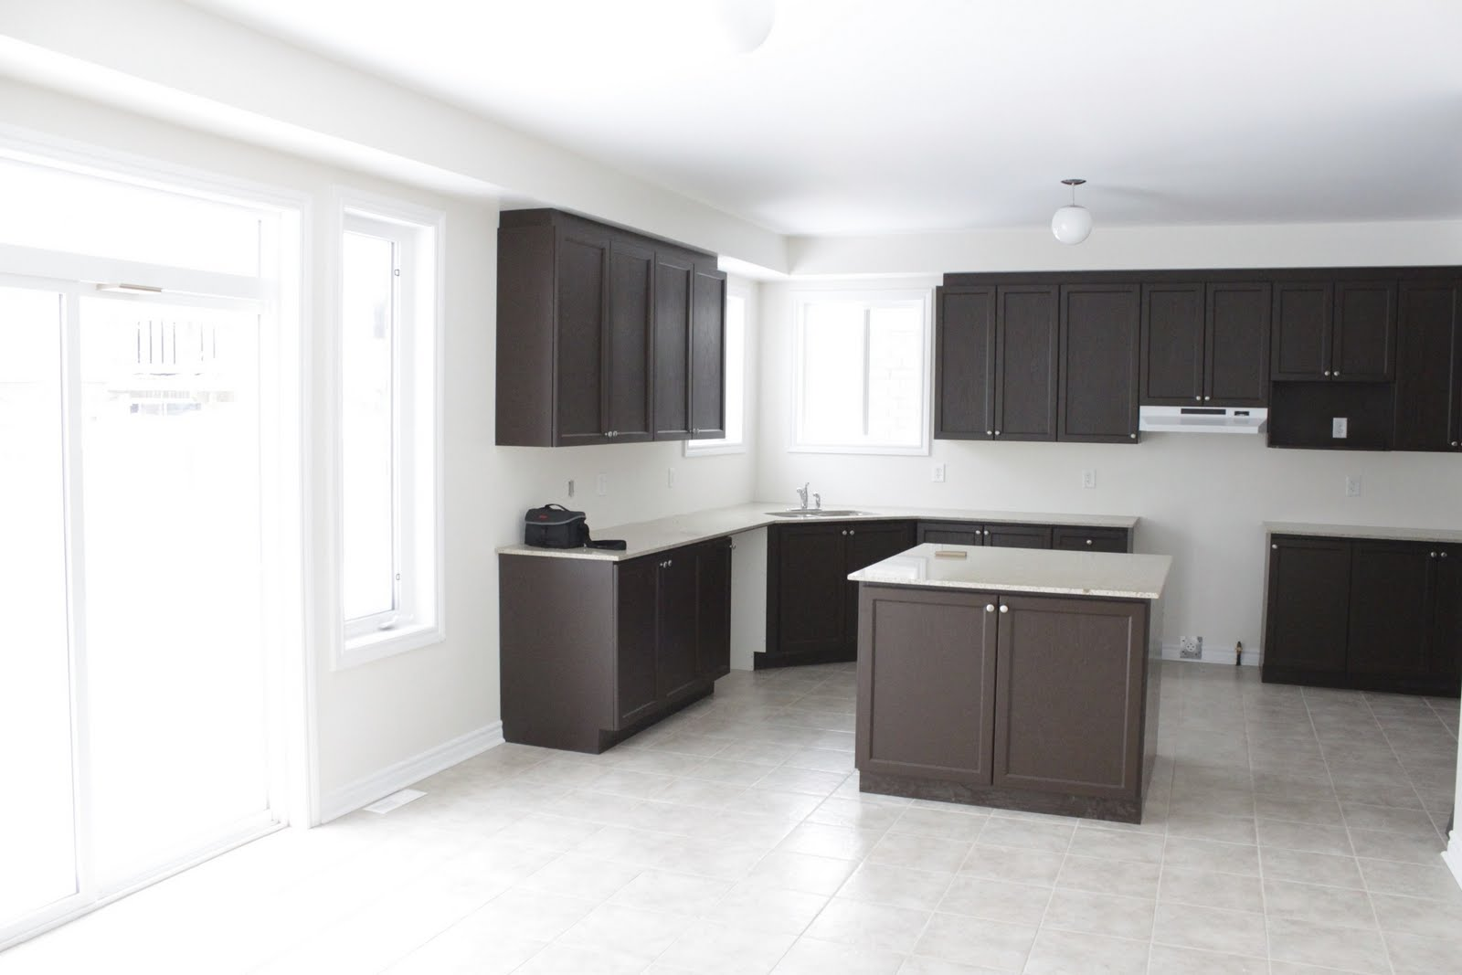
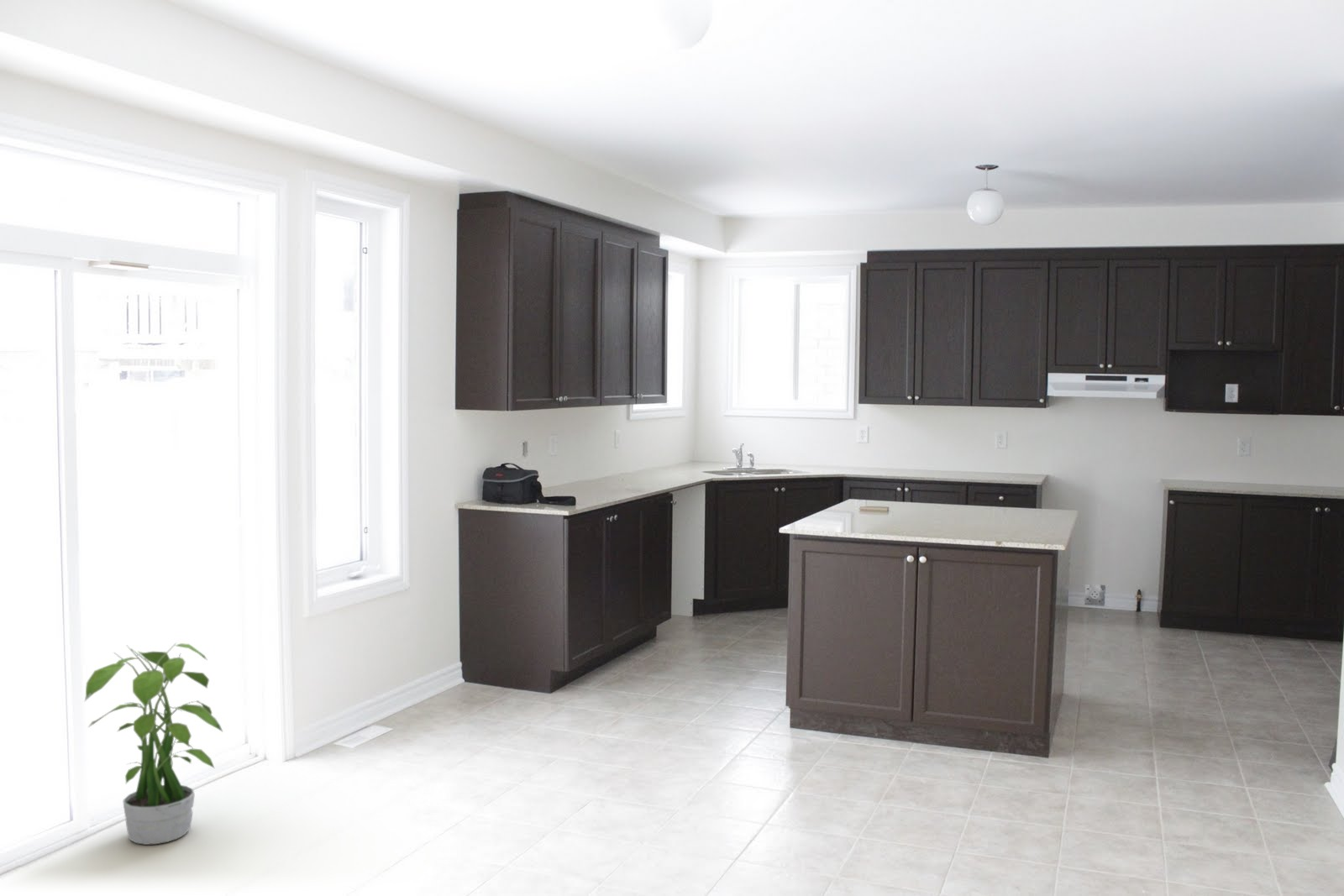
+ potted plant (150, 744)
